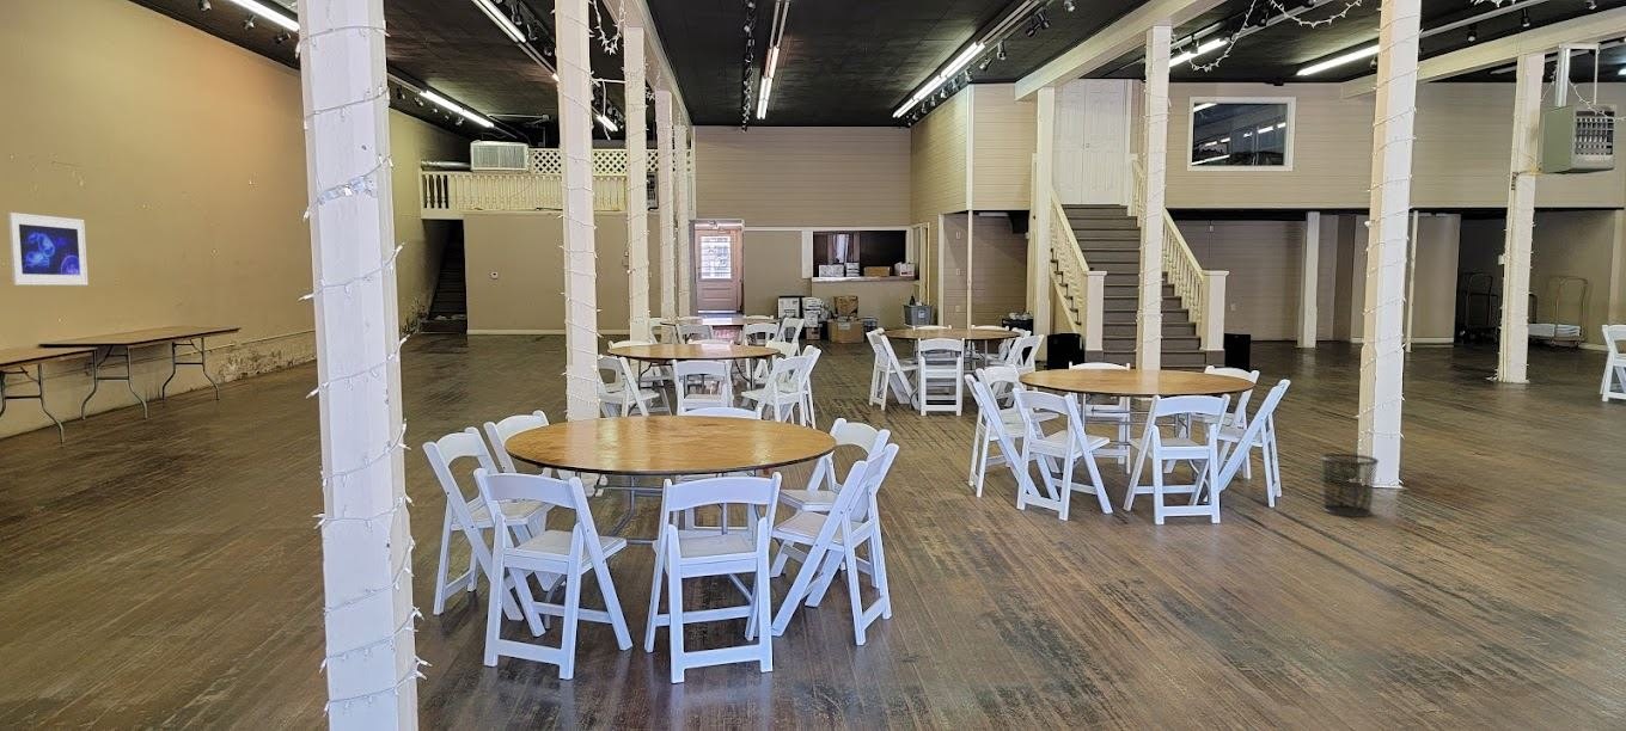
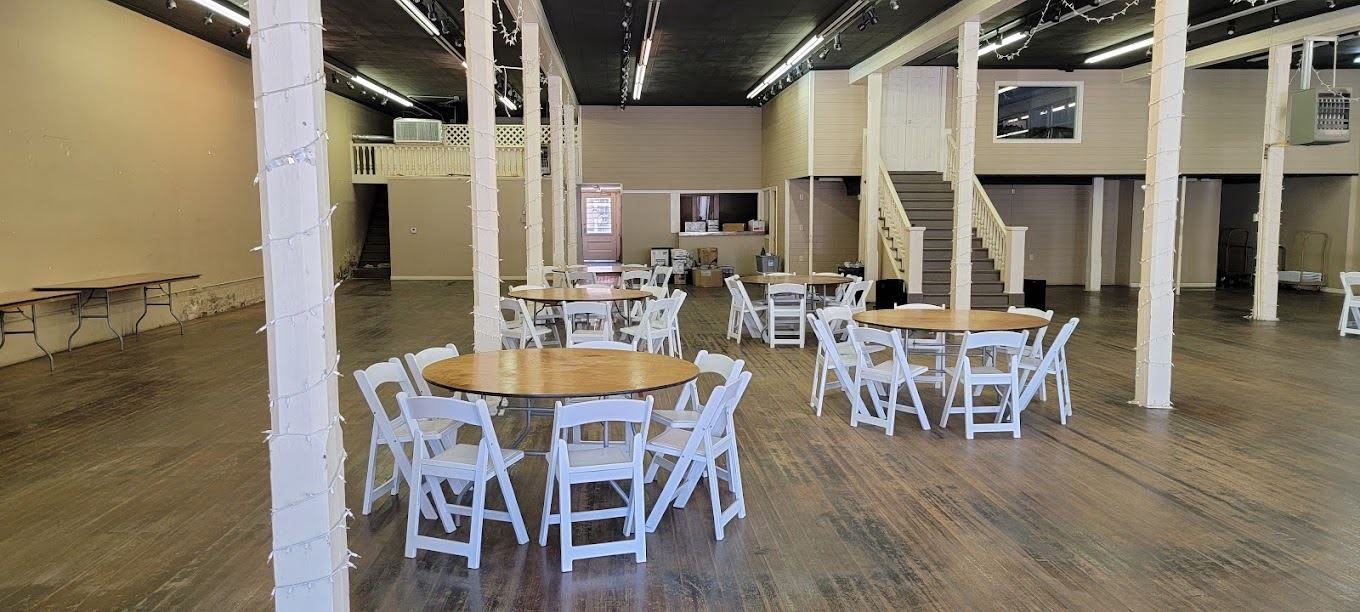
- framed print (50, 250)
- waste bin (1347, 484)
